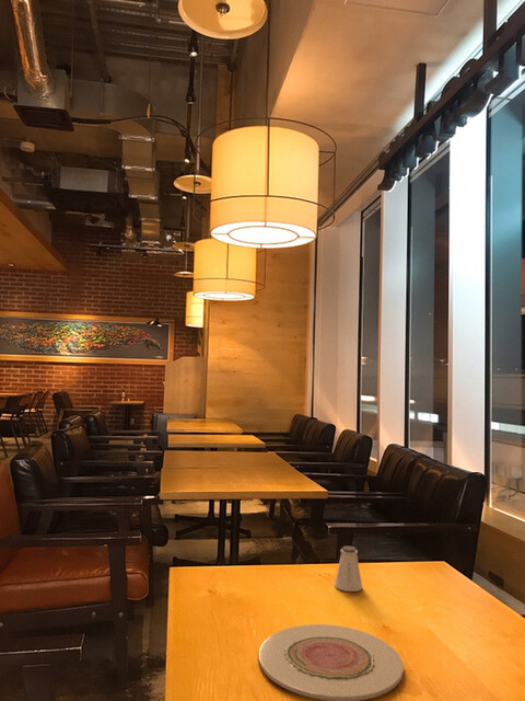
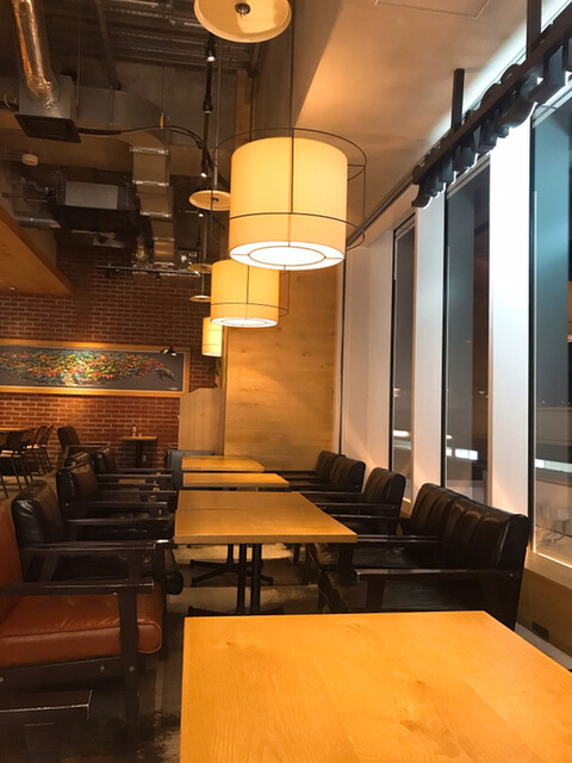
- plate (329, 656)
- saltshaker (348, 566)
